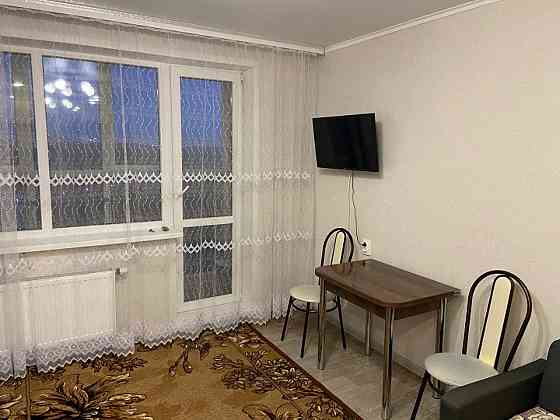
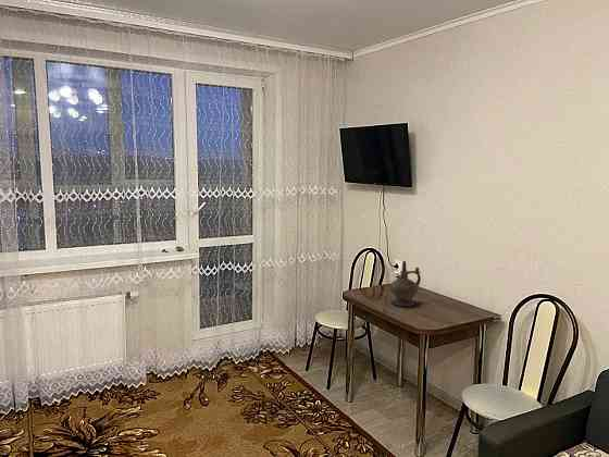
+ ceremonial vessel (406, 282)
